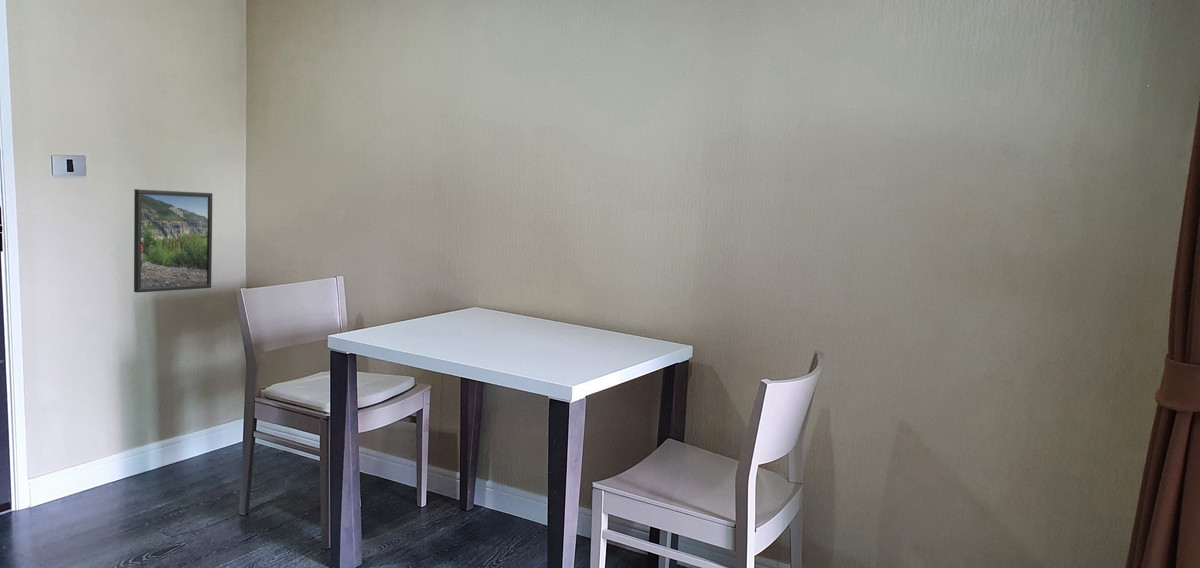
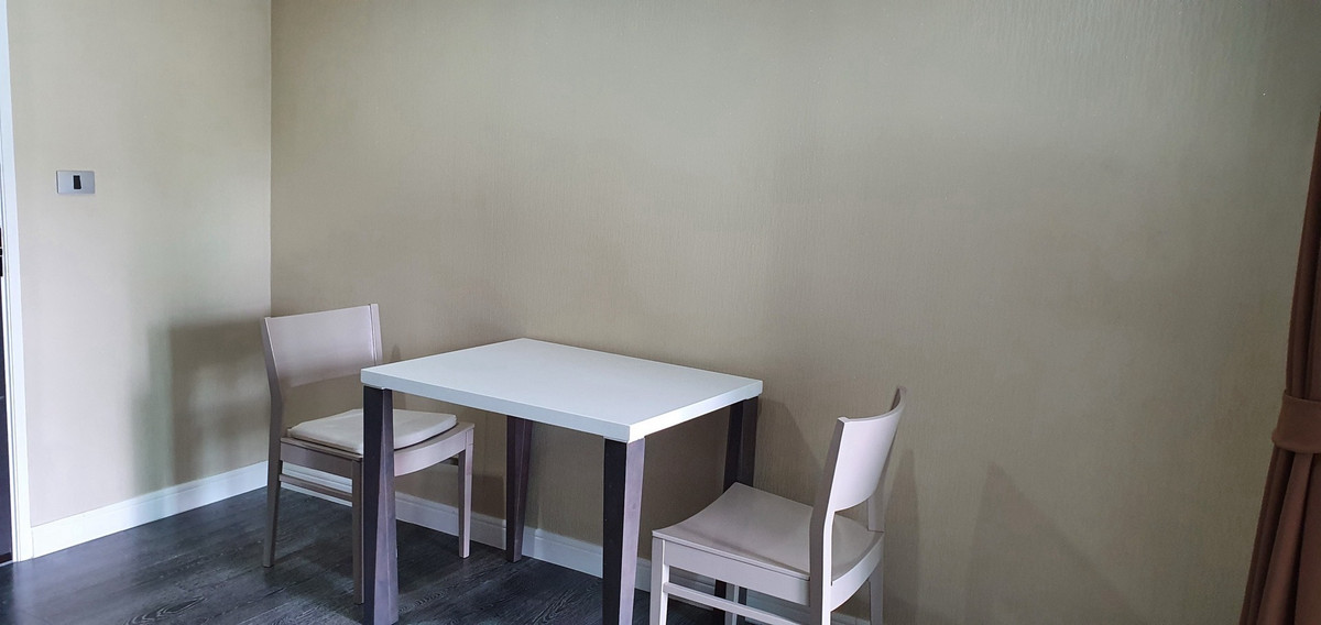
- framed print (174, 240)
